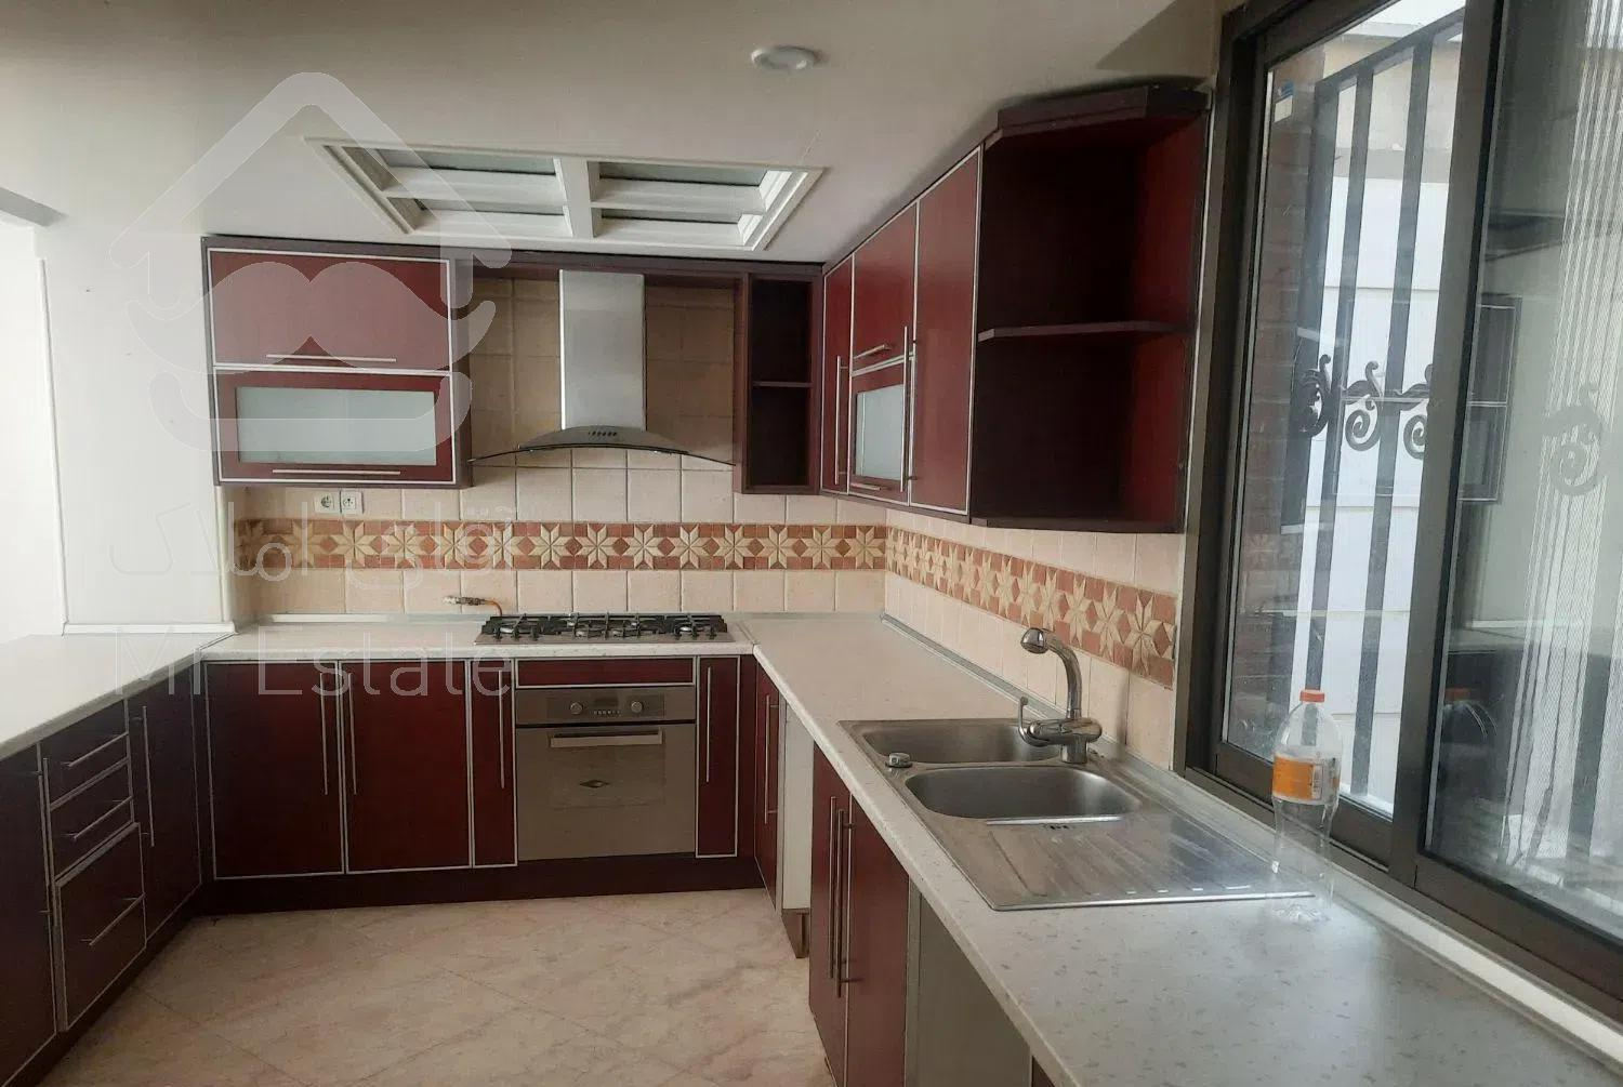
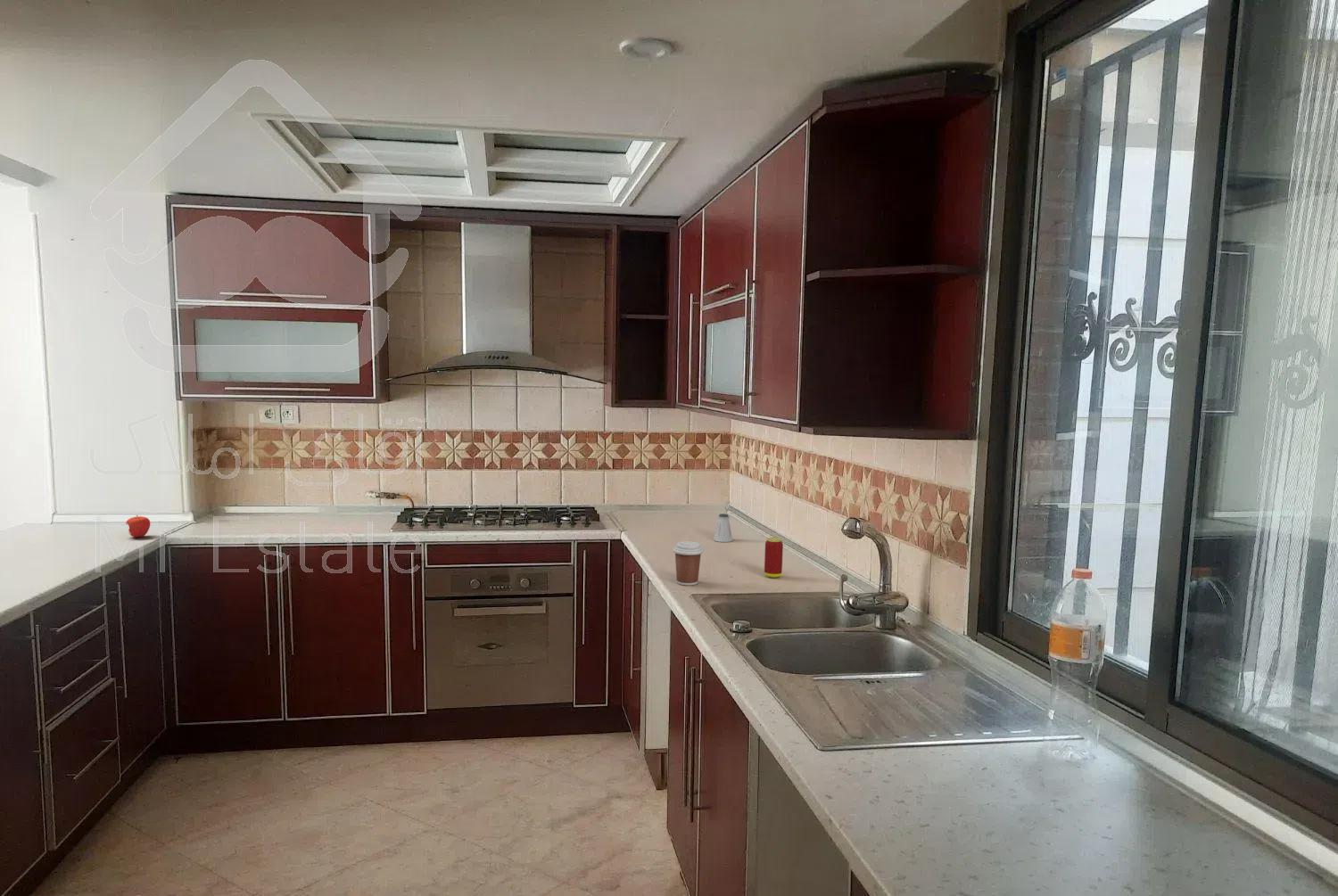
+ beverage can (773, 557)
+ coffee cup (688, 563)
+ apple (137, 526)
+ saltshaker (723, 527)
